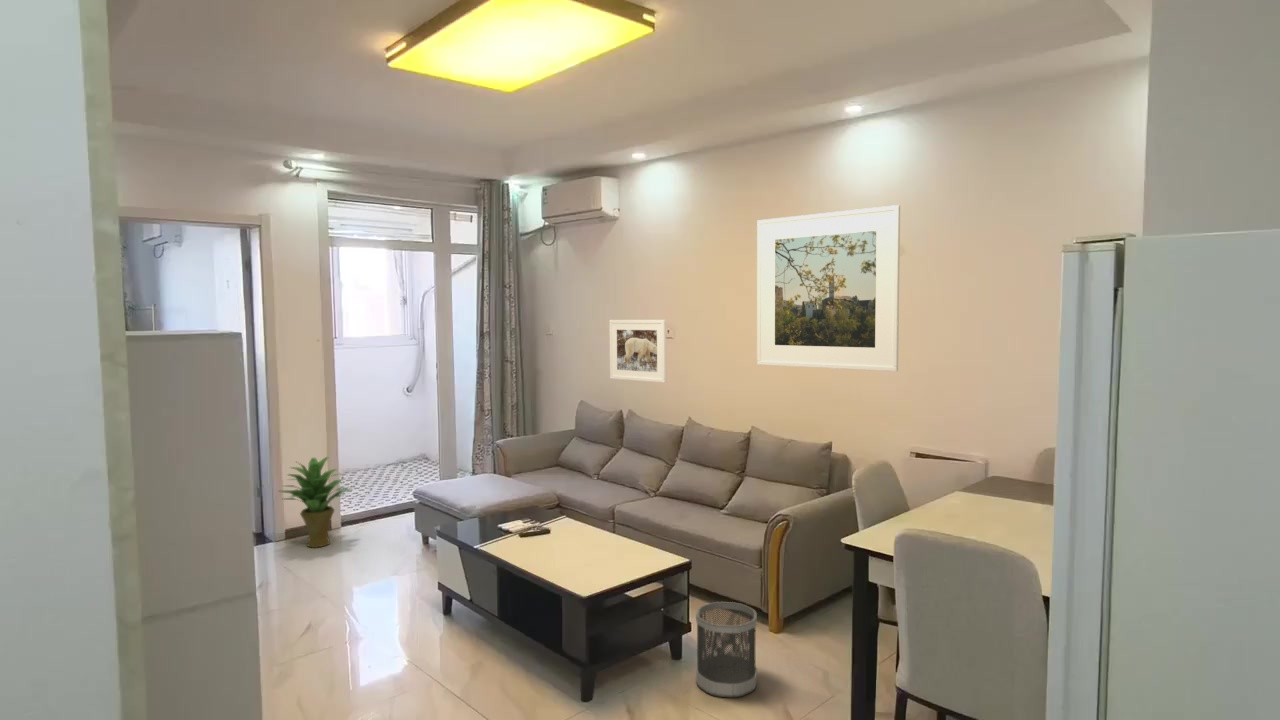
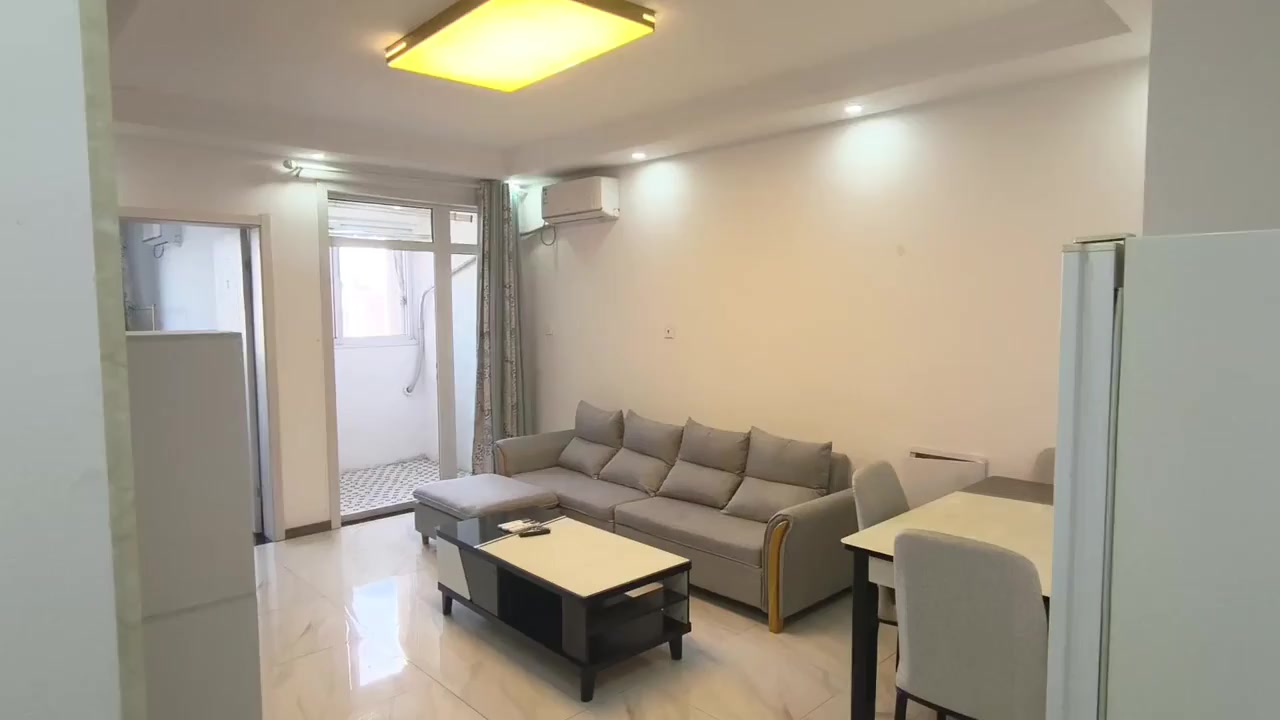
- potted plant (316, 500)
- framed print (637, 350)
- wastebasket (726, 647)
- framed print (823, 291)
